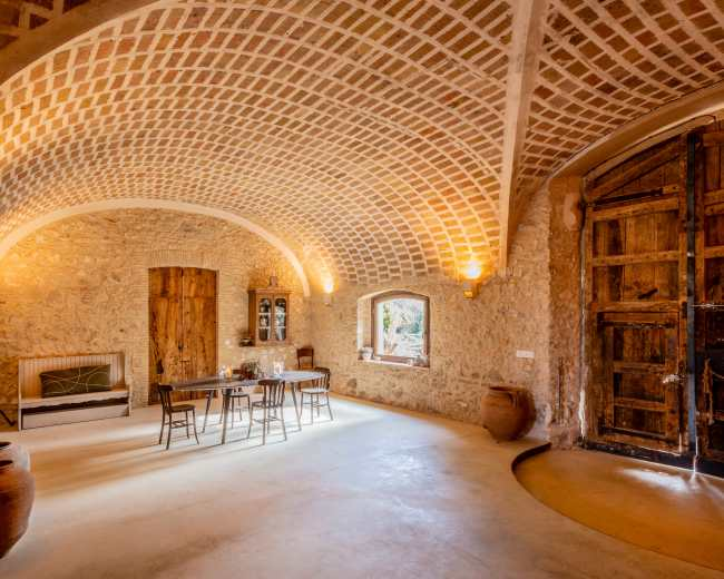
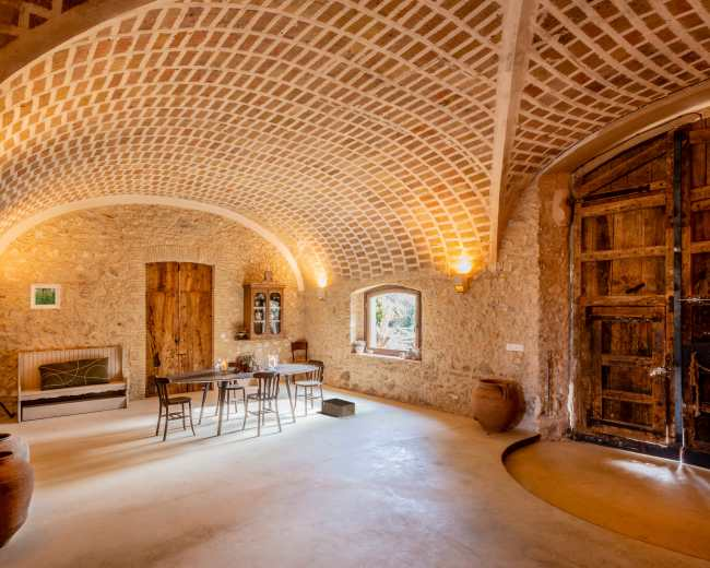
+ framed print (45, 296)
+ storage bin (338, 407)
